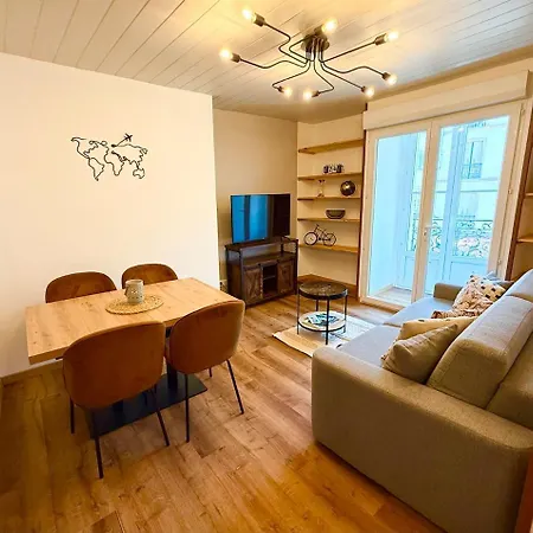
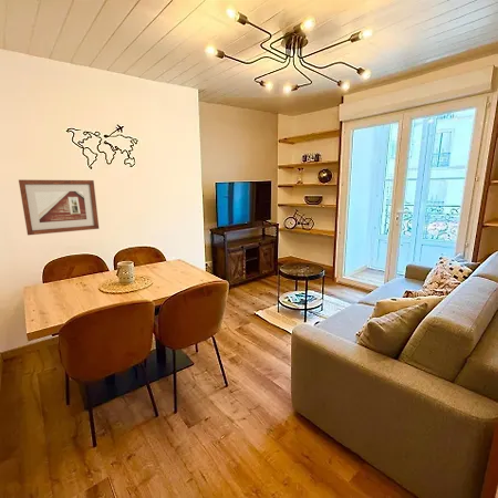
+ picture frame (62, 206)
